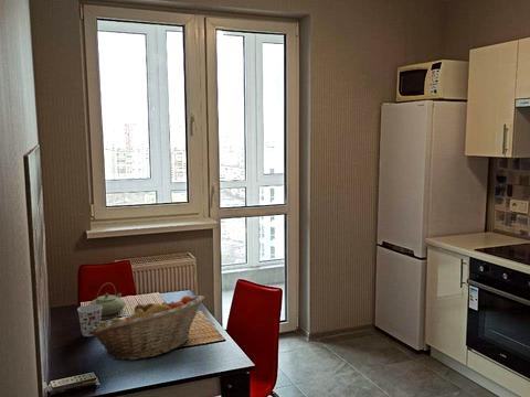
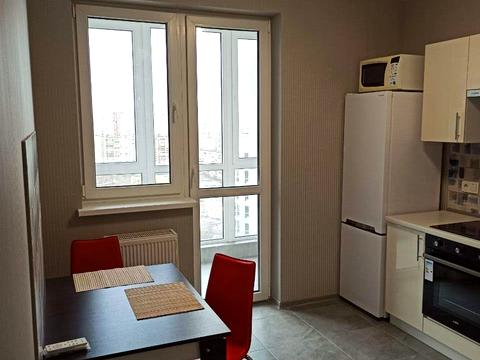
- teapot (108, 297)
- fruit basket (149, 322)
- cup (89, 320)
